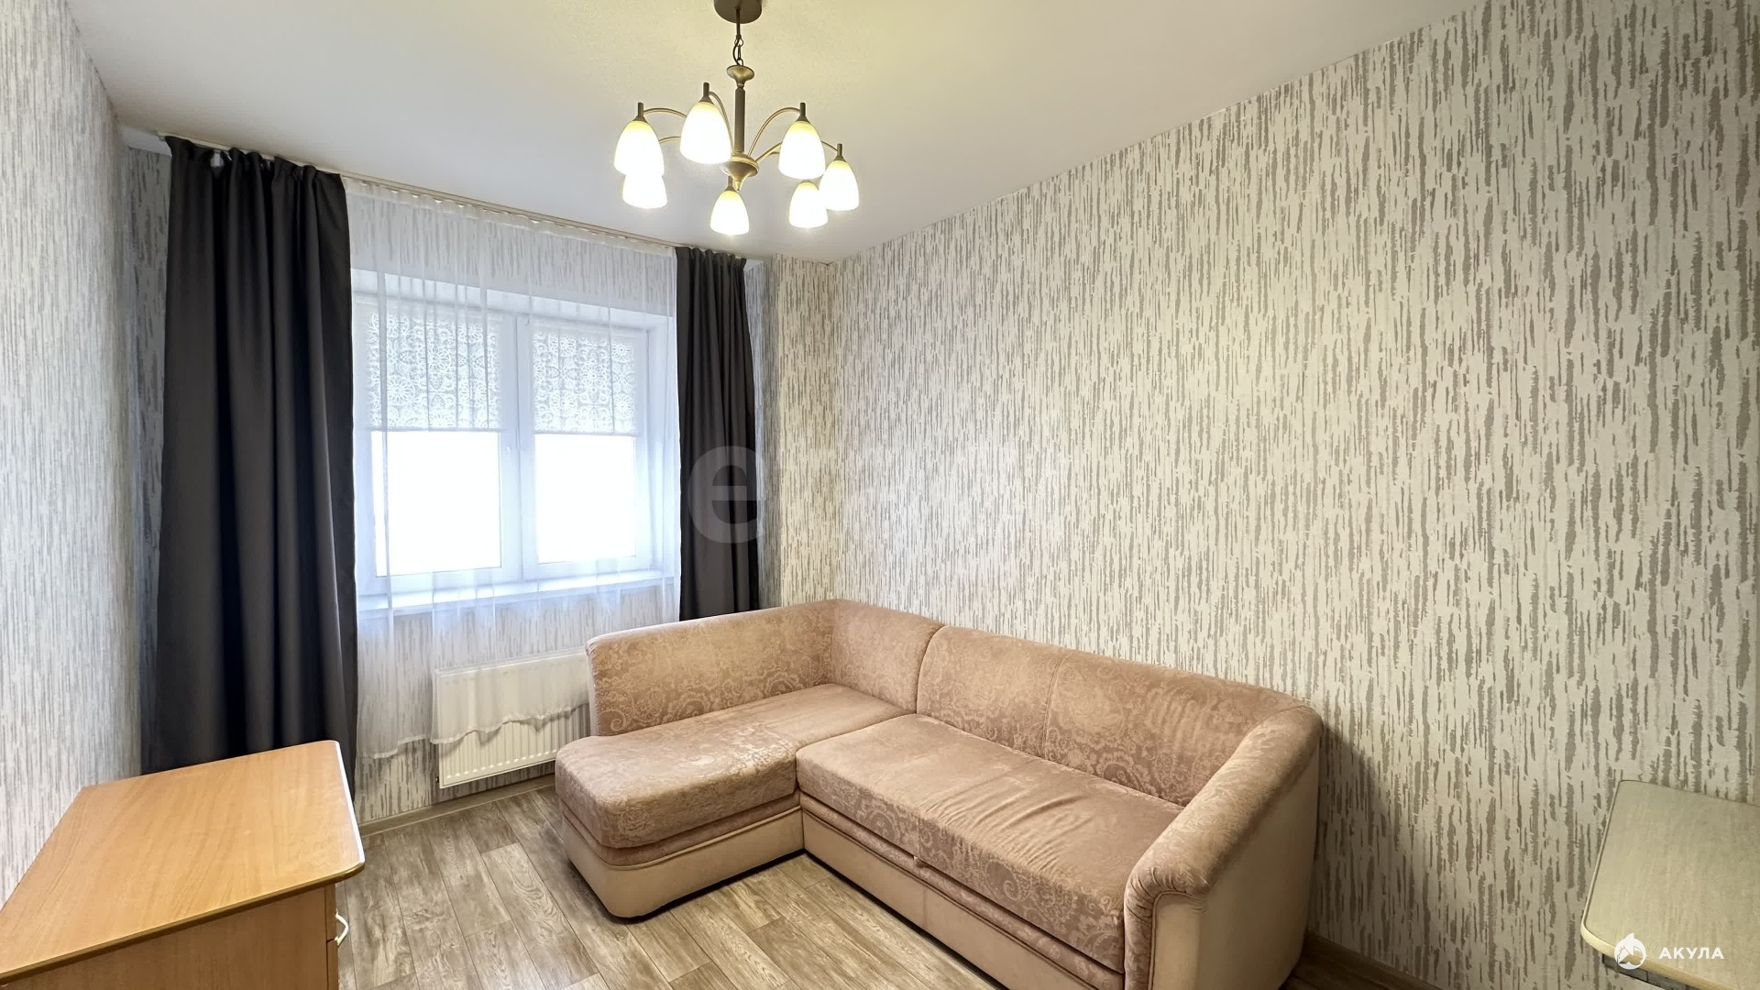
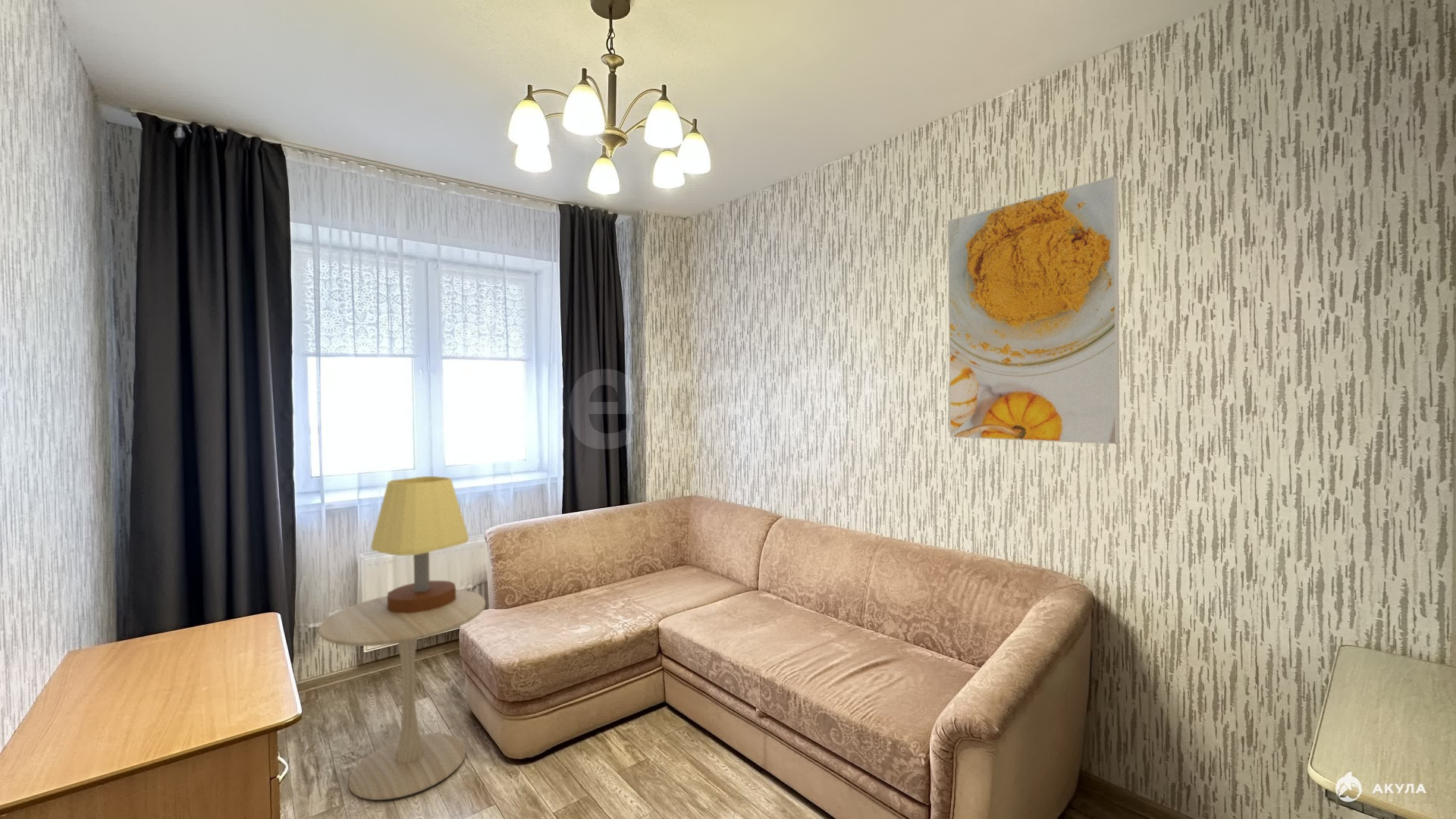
+ side table (408, 689)
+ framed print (1025, 321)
+ table lamp (421, 540)
